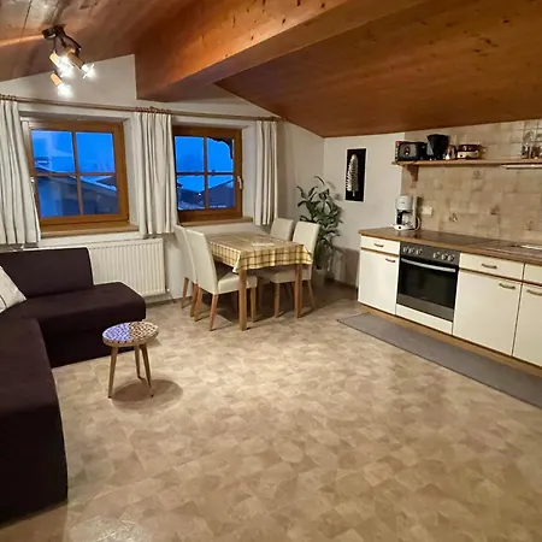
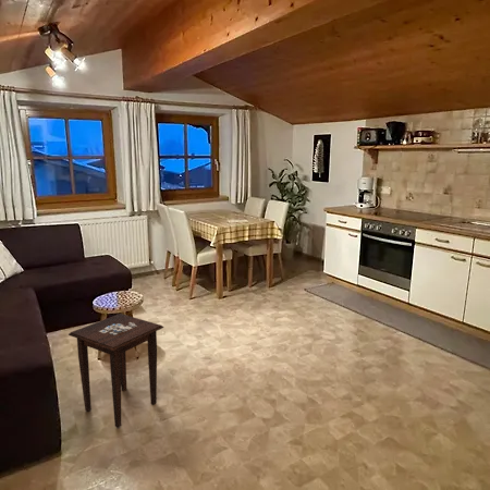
+ side table (119, 367)
